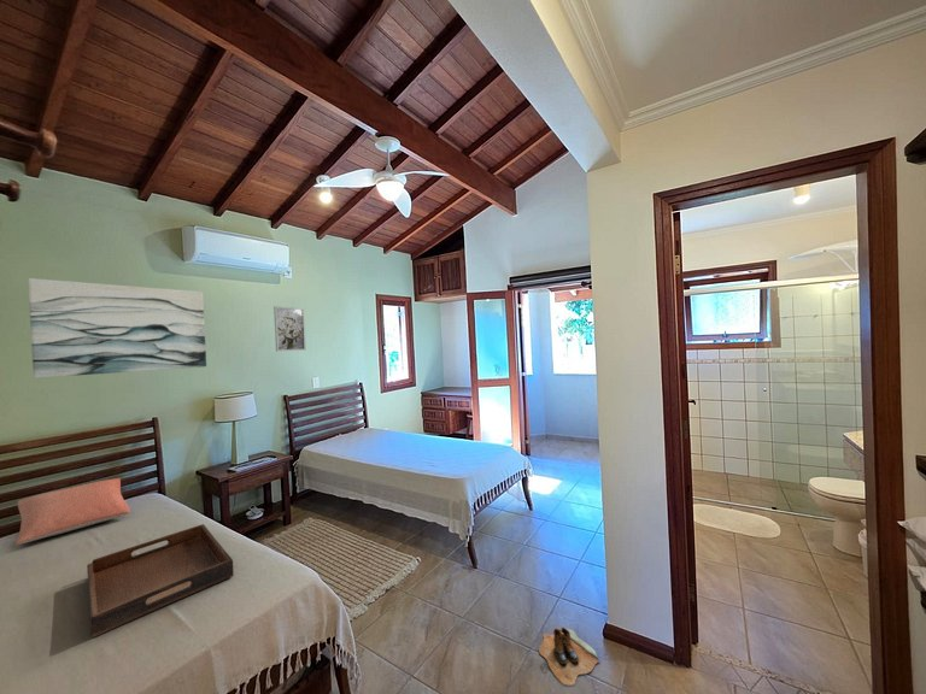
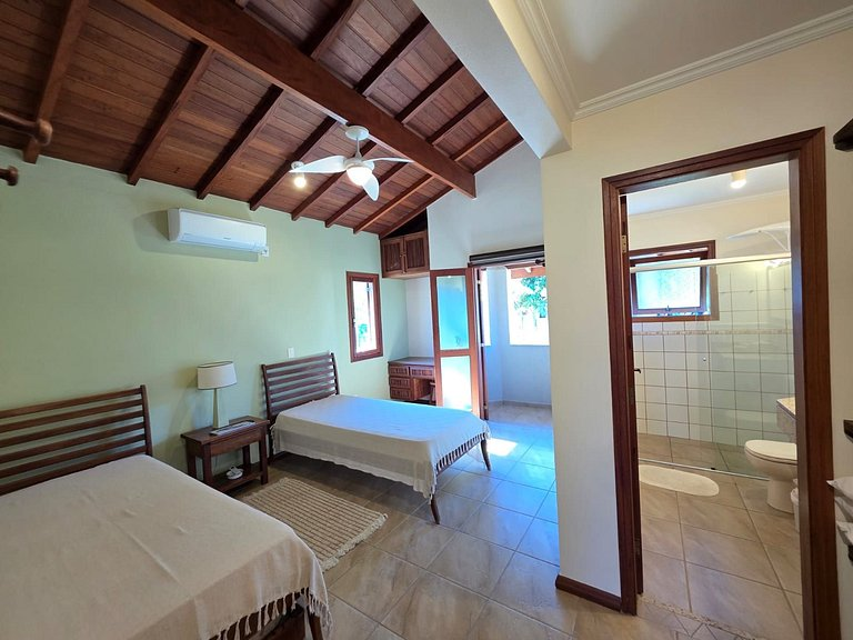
- wall art (289, 329)
- wall art (129, 329)
- boots (567, 646)
- pillow (74, 506)
- serving tray (159, 569)
